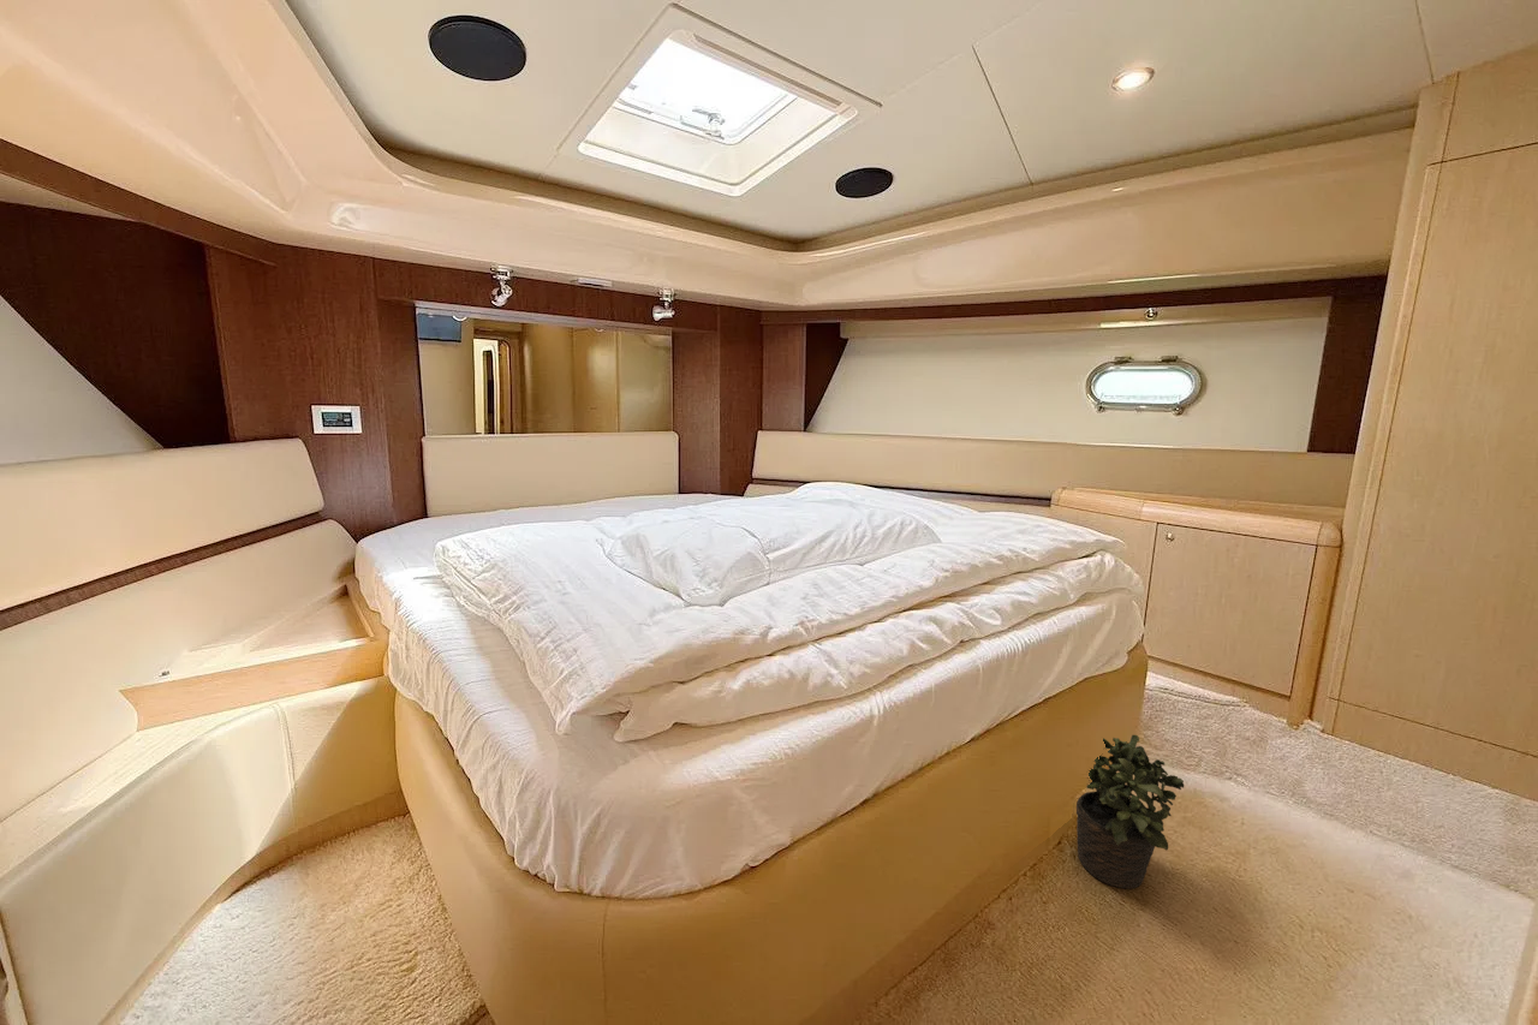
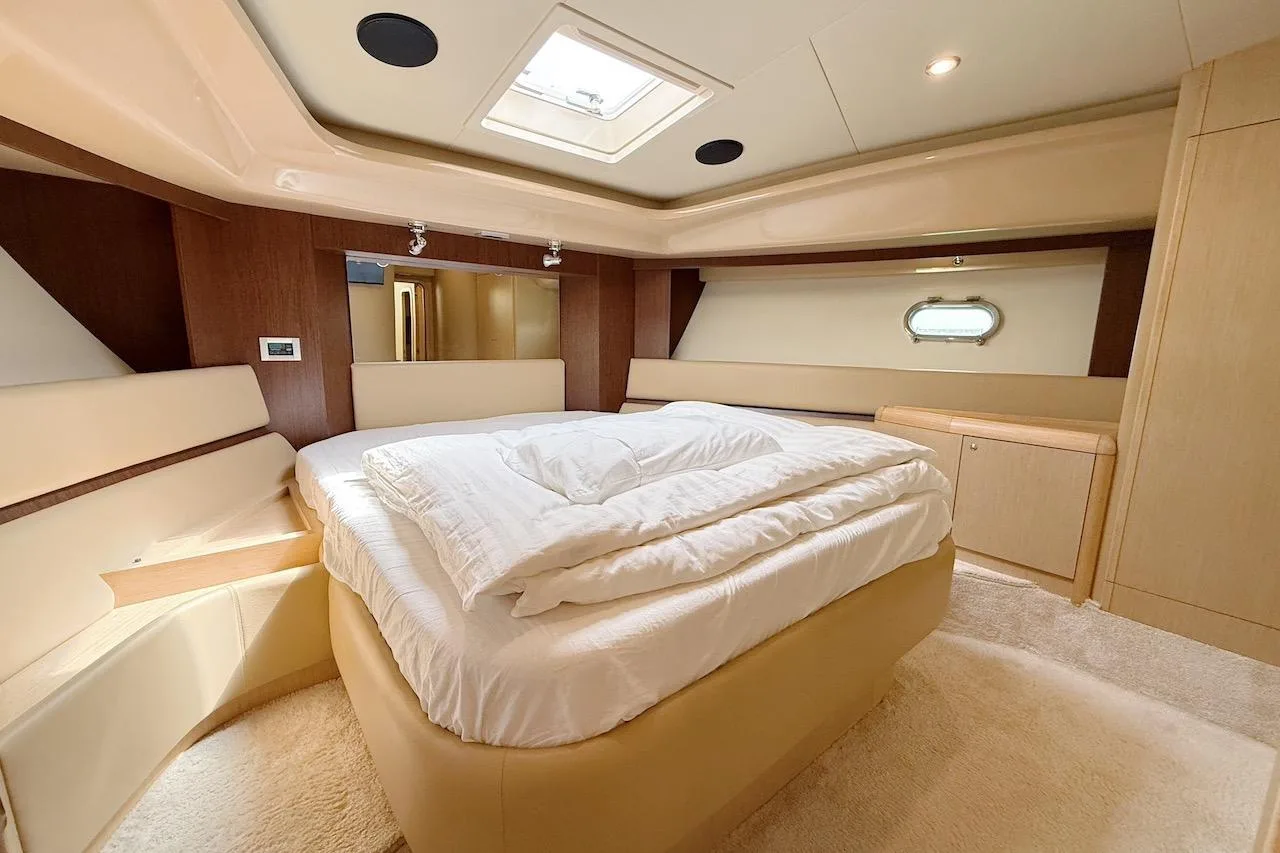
- potted plant (1122, 803)
